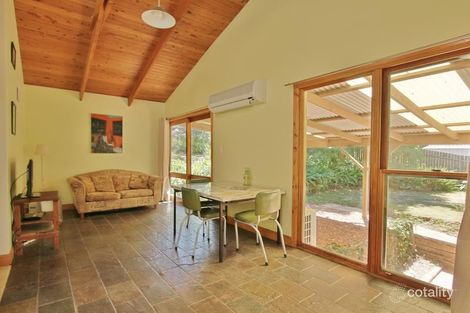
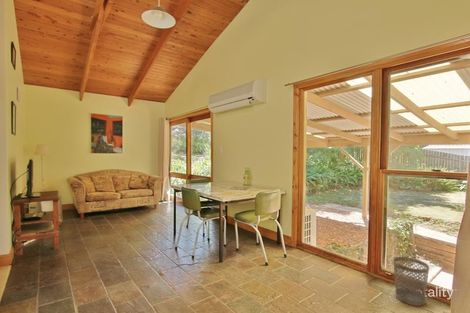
+ wastebasket (410, 281)
